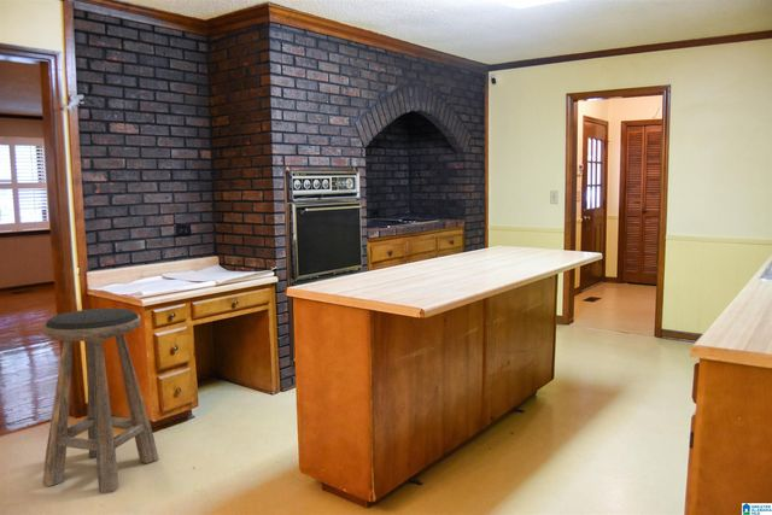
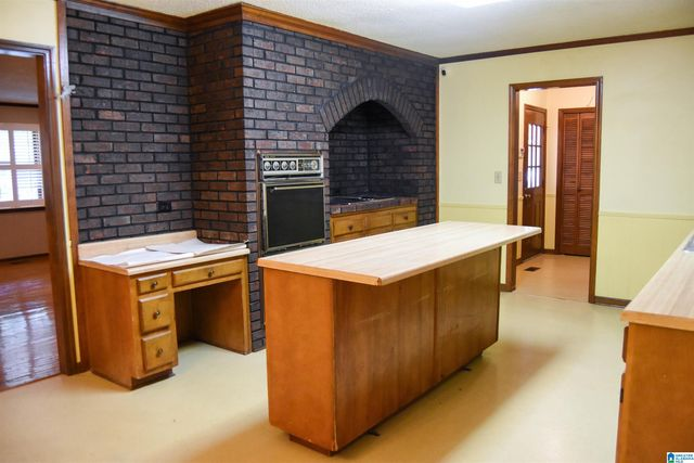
- stool (98, 393)
